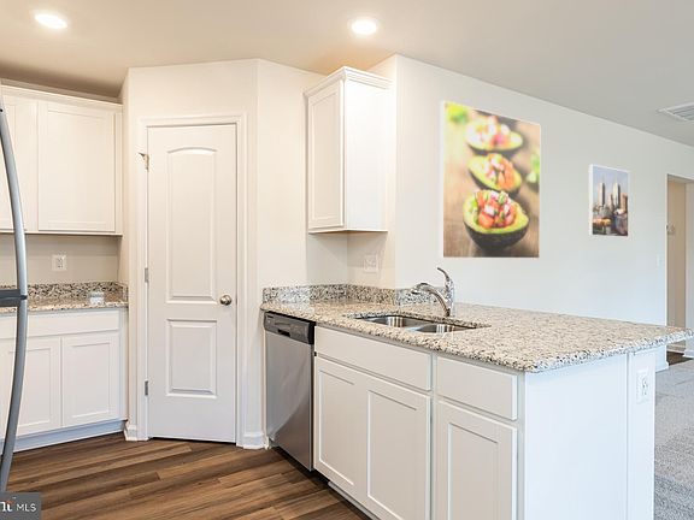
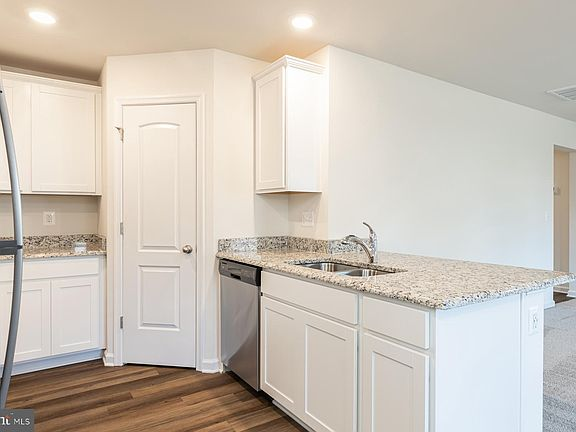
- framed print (493, 185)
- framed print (608, 202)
